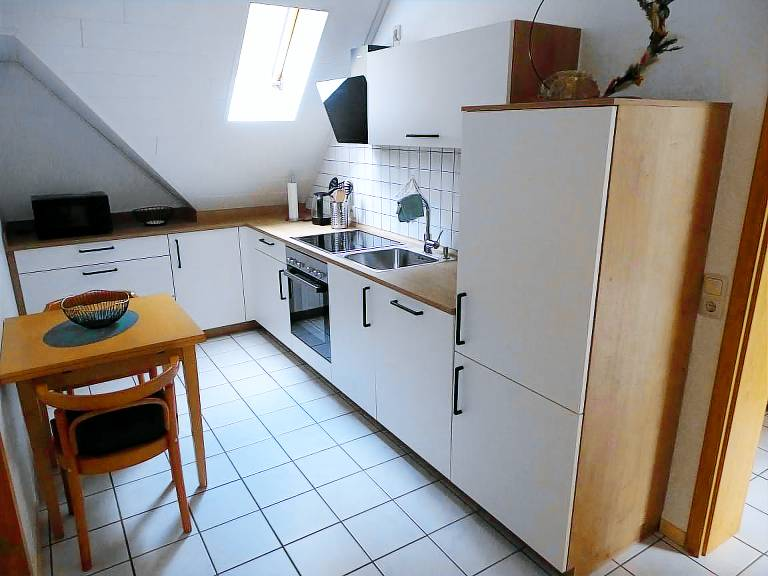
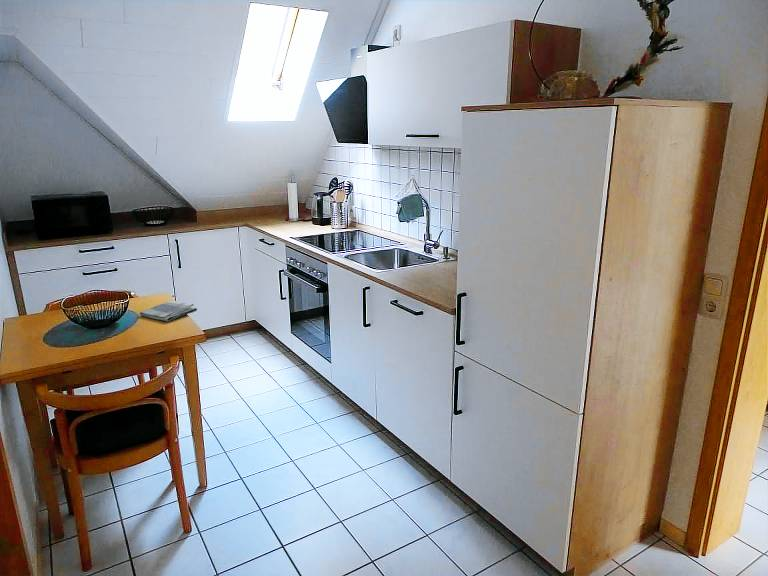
+ dish towel (169, 310)
